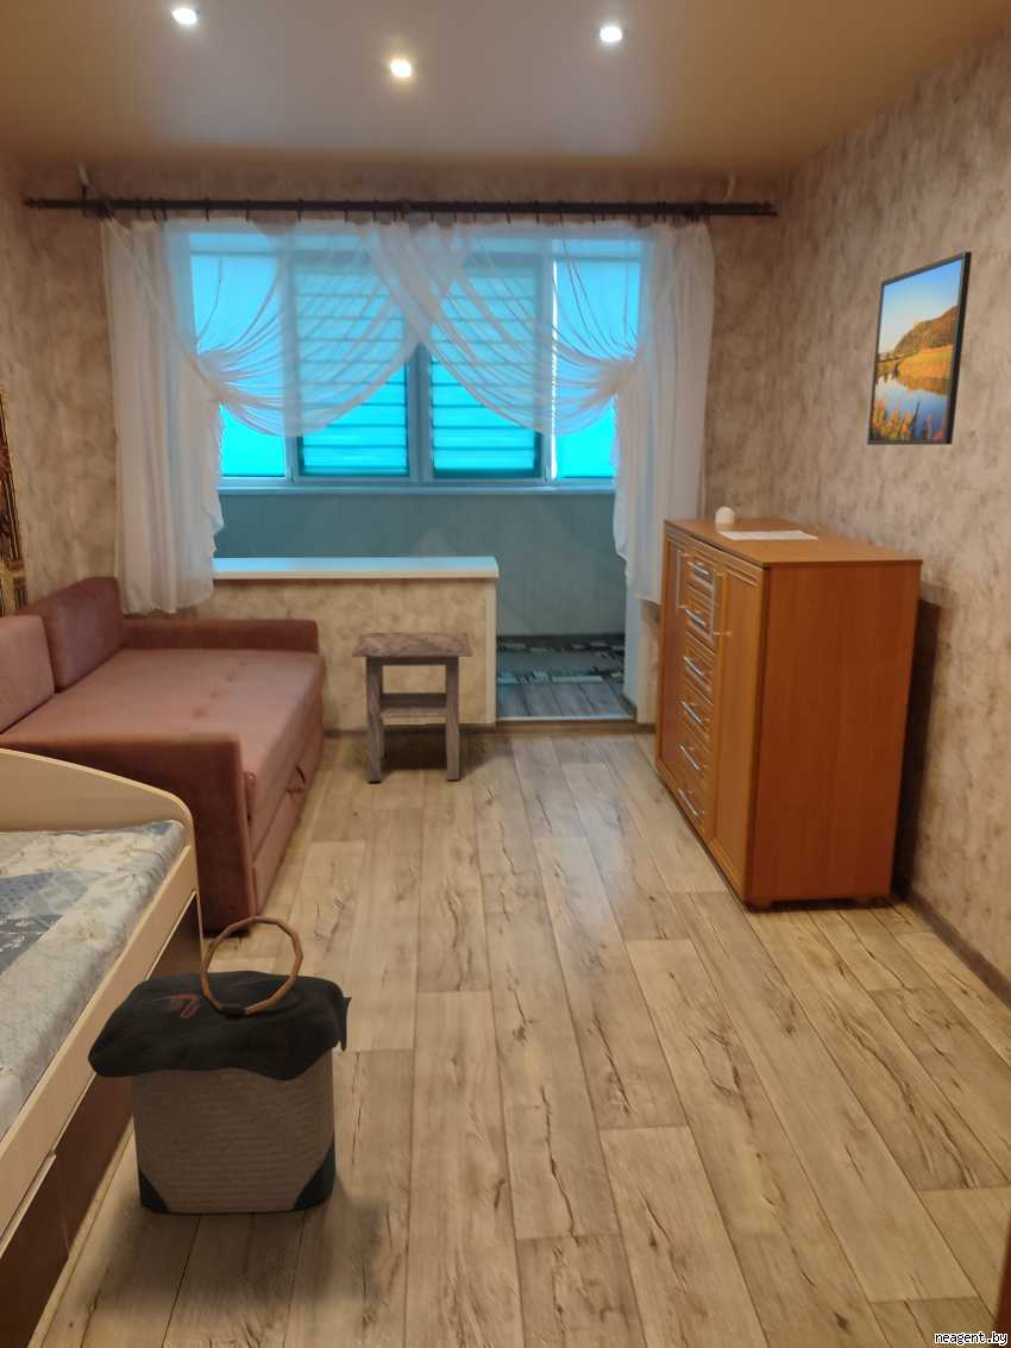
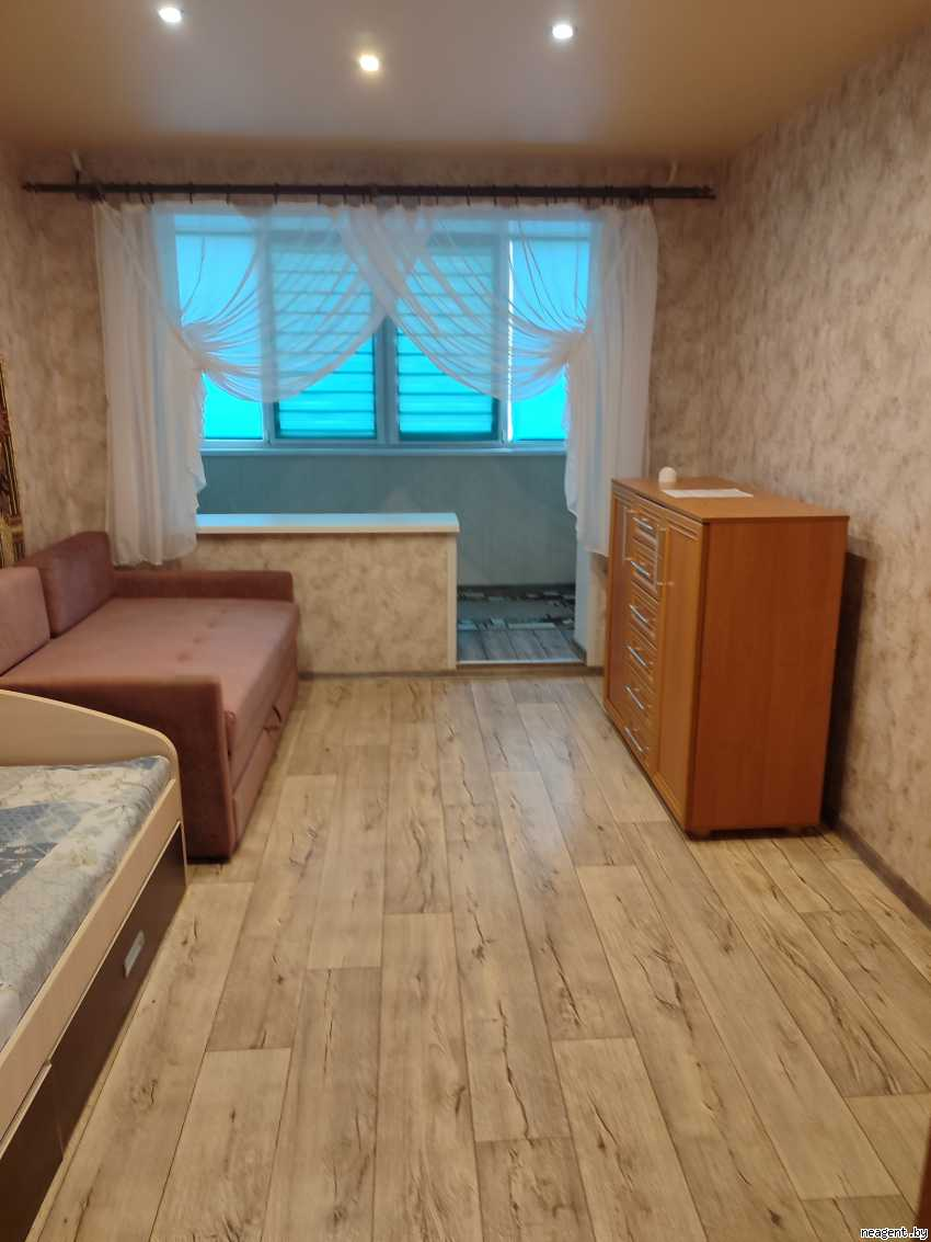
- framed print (913, 357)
- side table (413, 703)
- laundry hamper (226, 1064)
